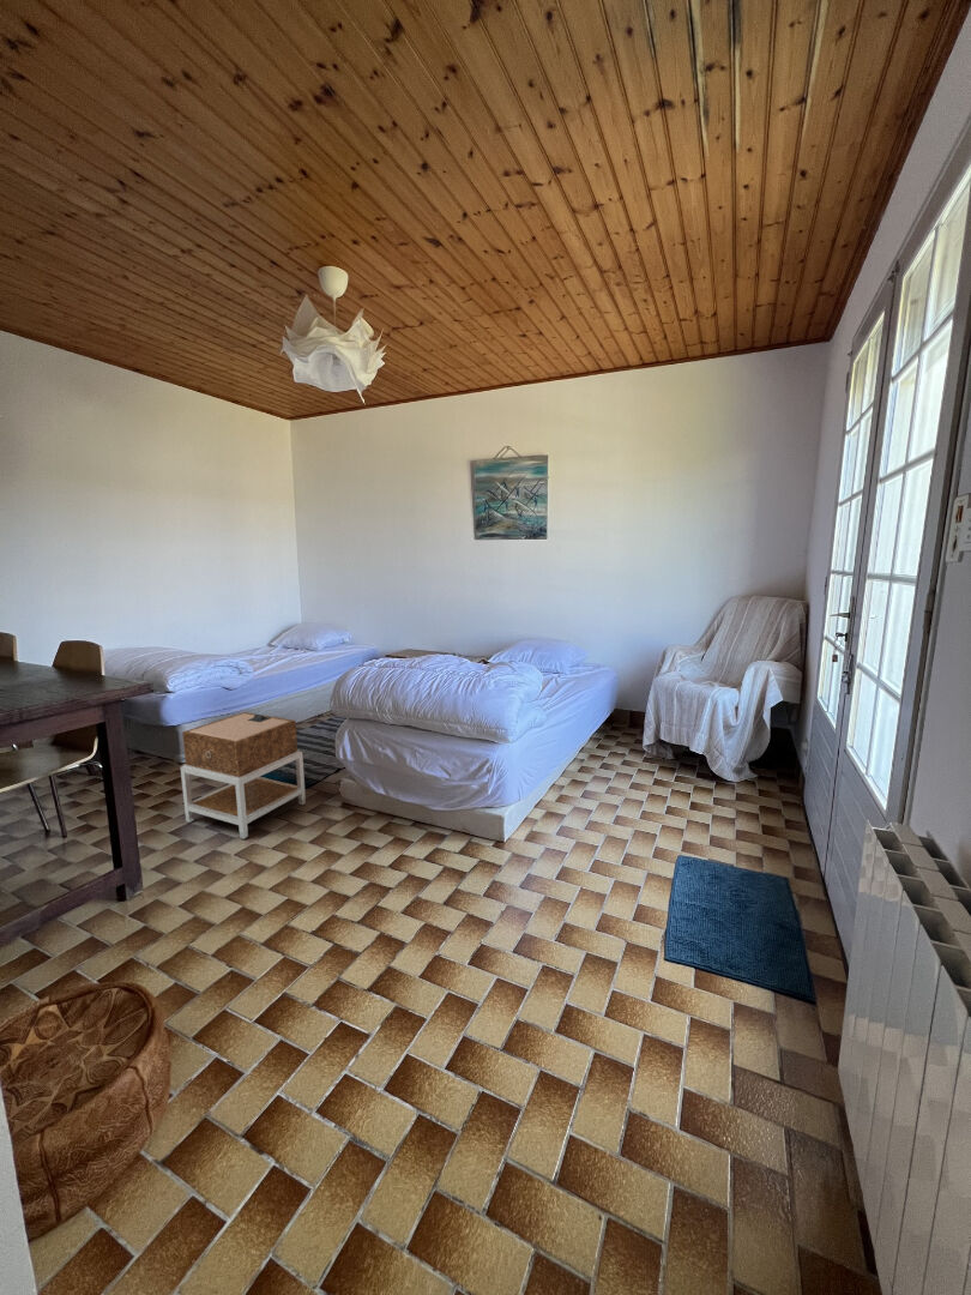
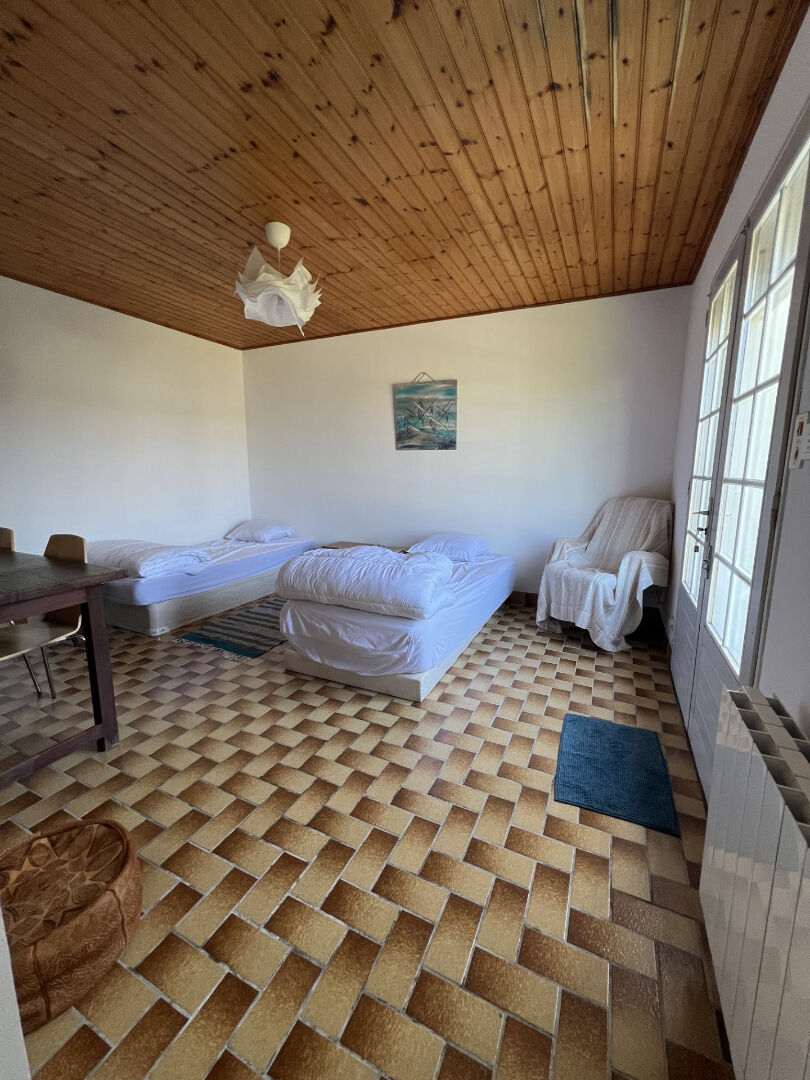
- nightstand (243, 767)
